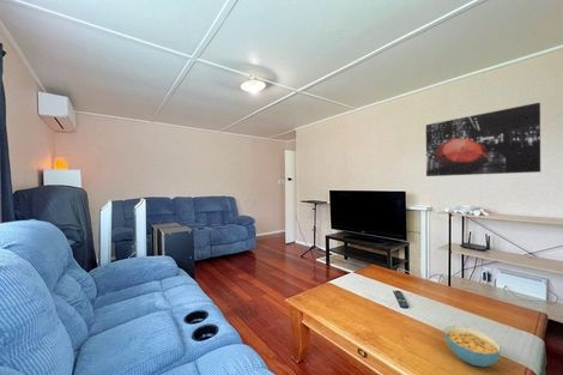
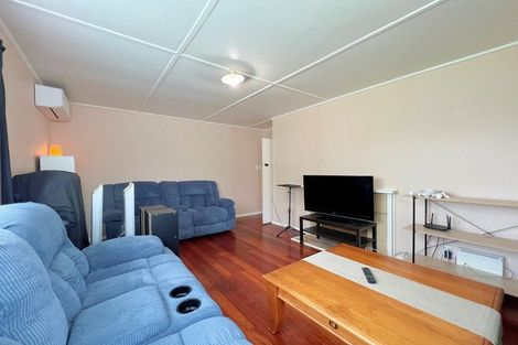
- wall art (474, 145)
- cereal bowl (471, 349)
